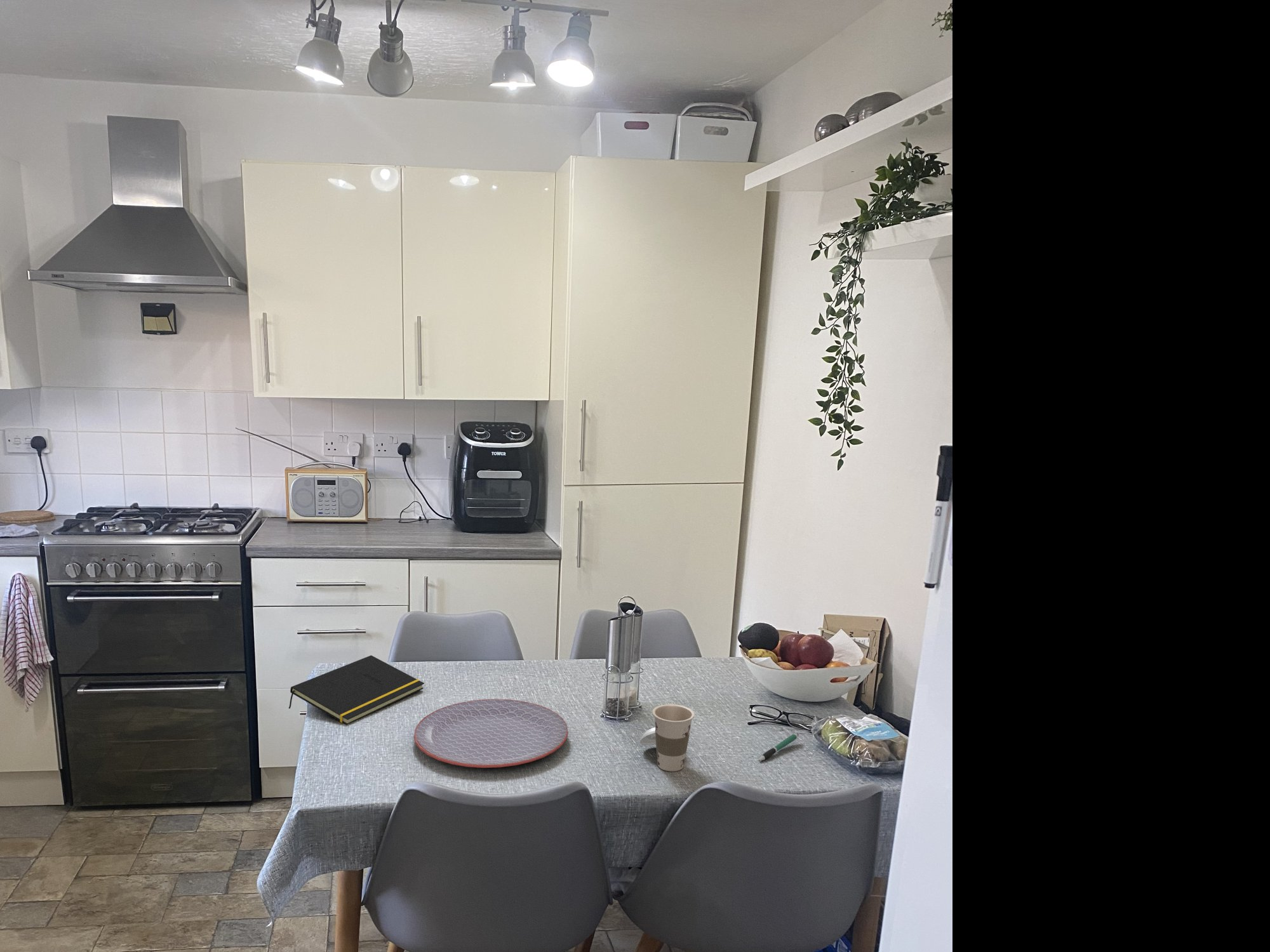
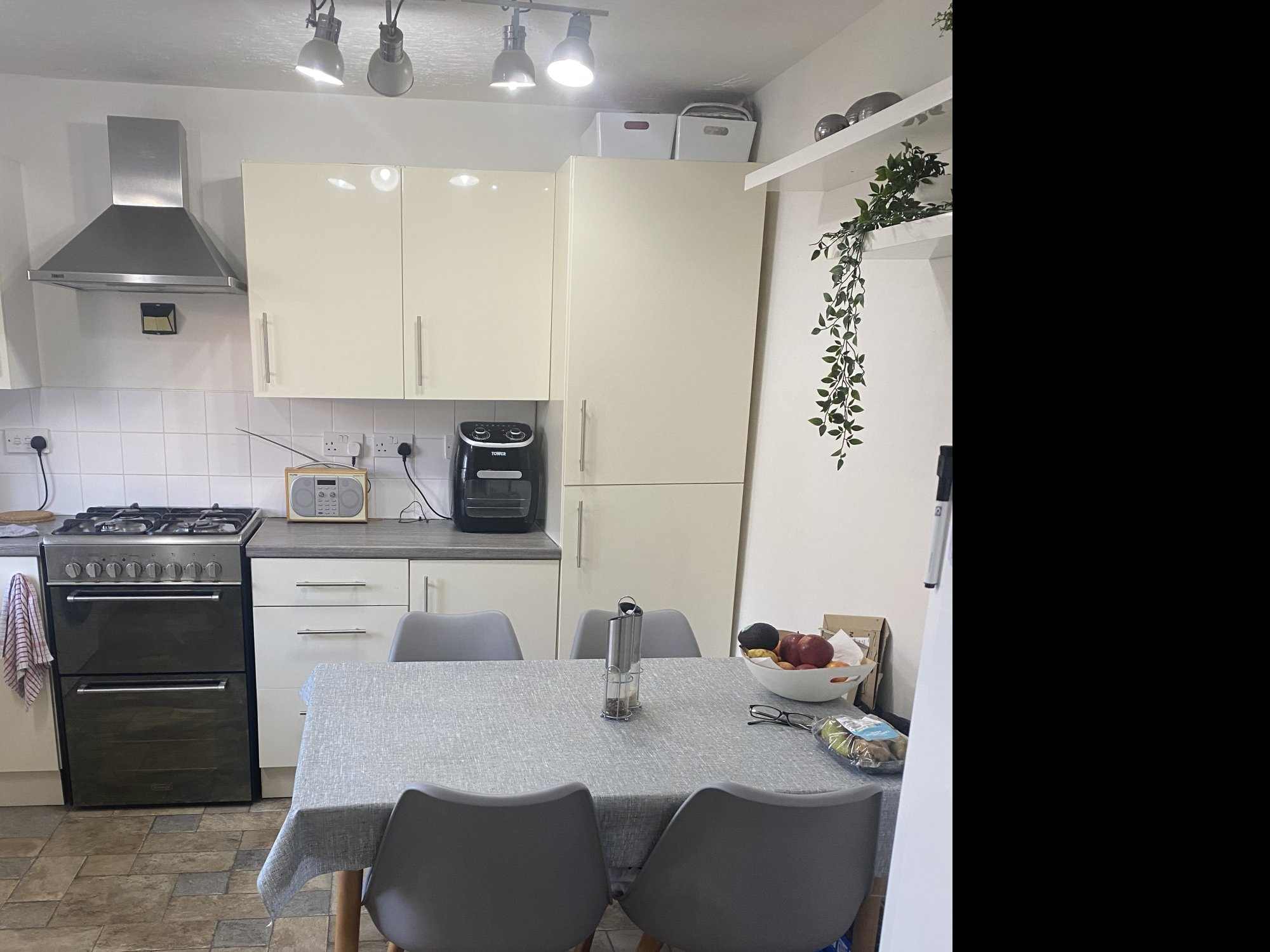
- notepad (359, 687)
- plate (491, 735)
- cup (666, 733)
- pen (779, 746)
